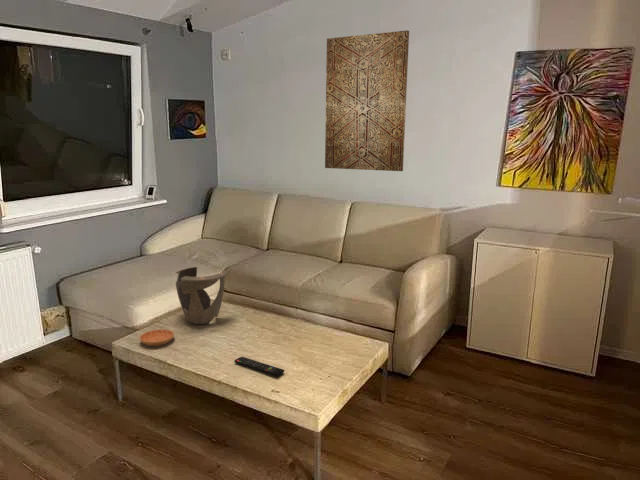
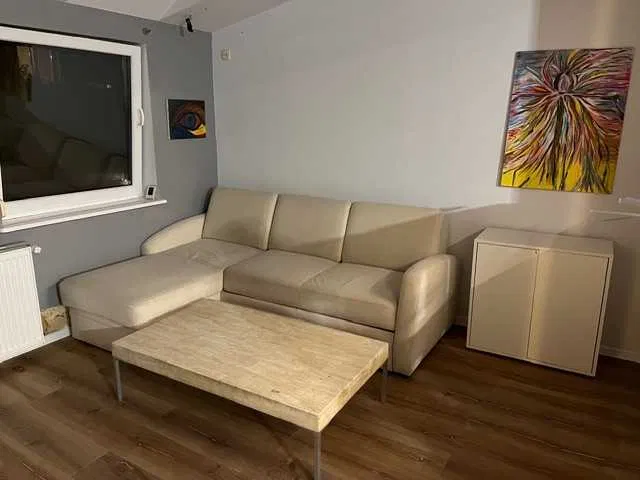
- saucer (157, 338)
- decorative bowl (199, 296)
- remote control (258, 366)
- wall art (364, 103)
